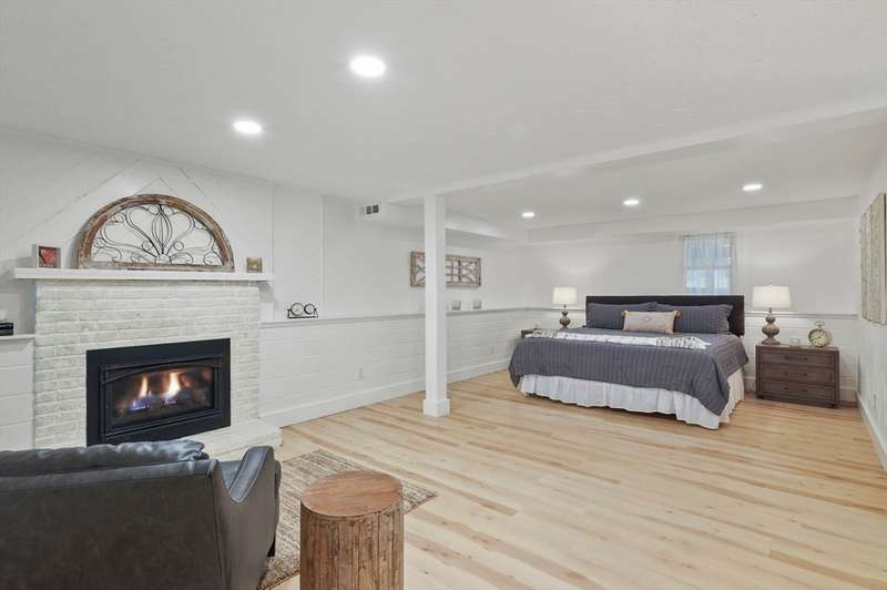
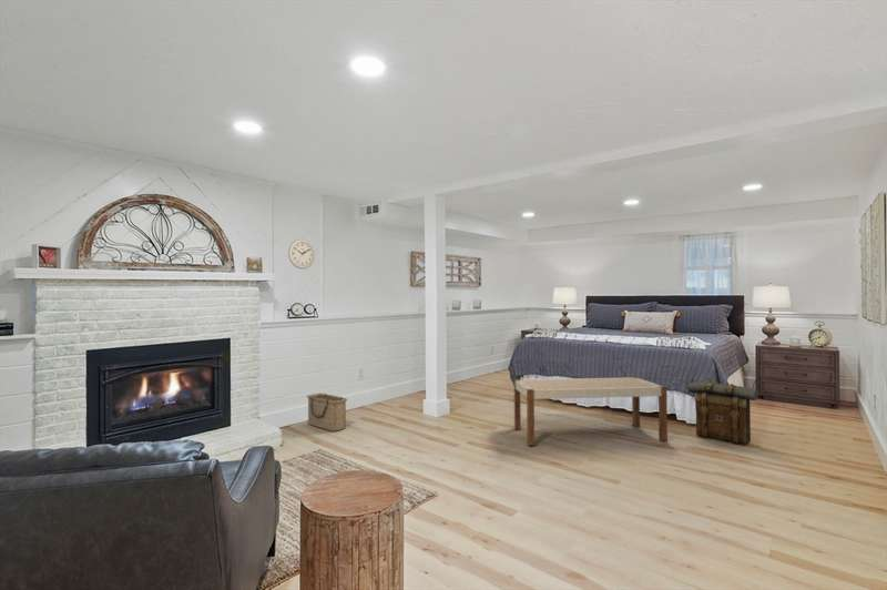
+ wall clock (302, 254)
+ bench (587, 397)
+ backpack (722, 410)
+ basket (326, 411)
